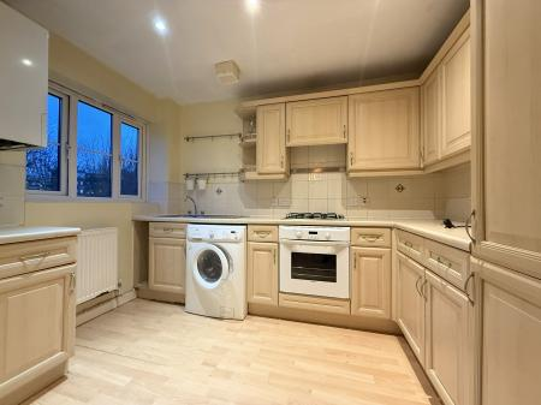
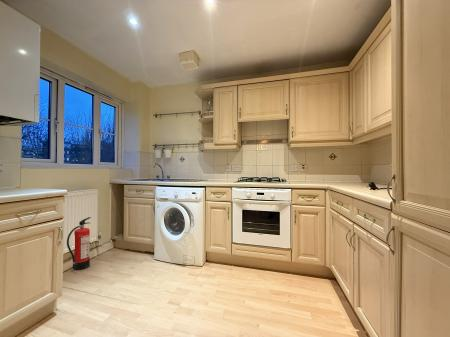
+ fire extinguisher (79, 244)
